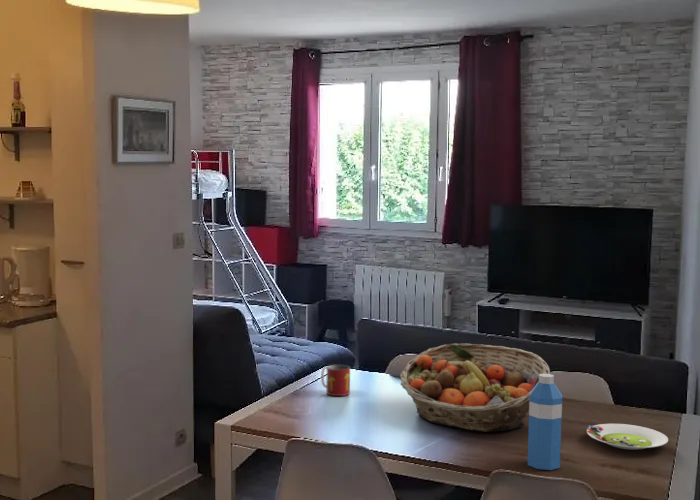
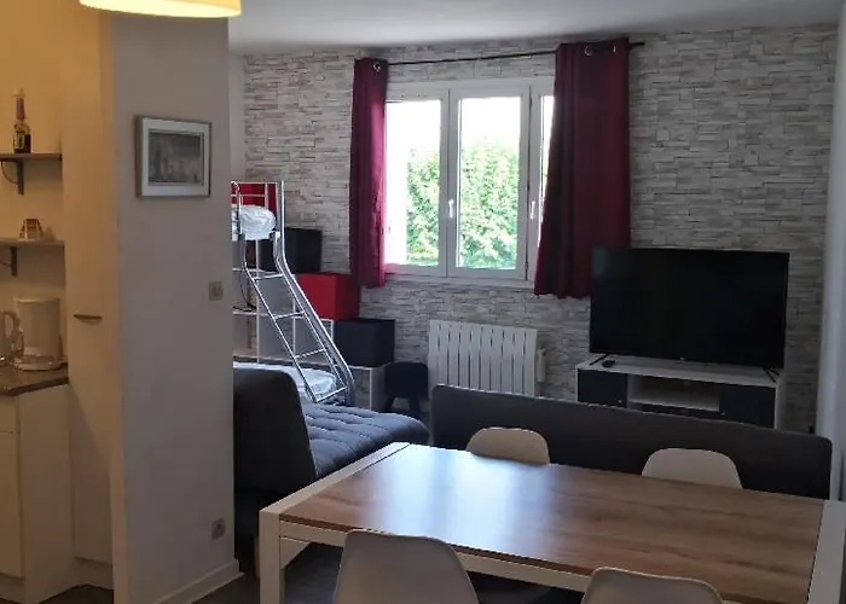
- water bottle (545, 419)
- fruit basket (473, 385)
- salad plate (626, 437)
- mug (334, 379)
